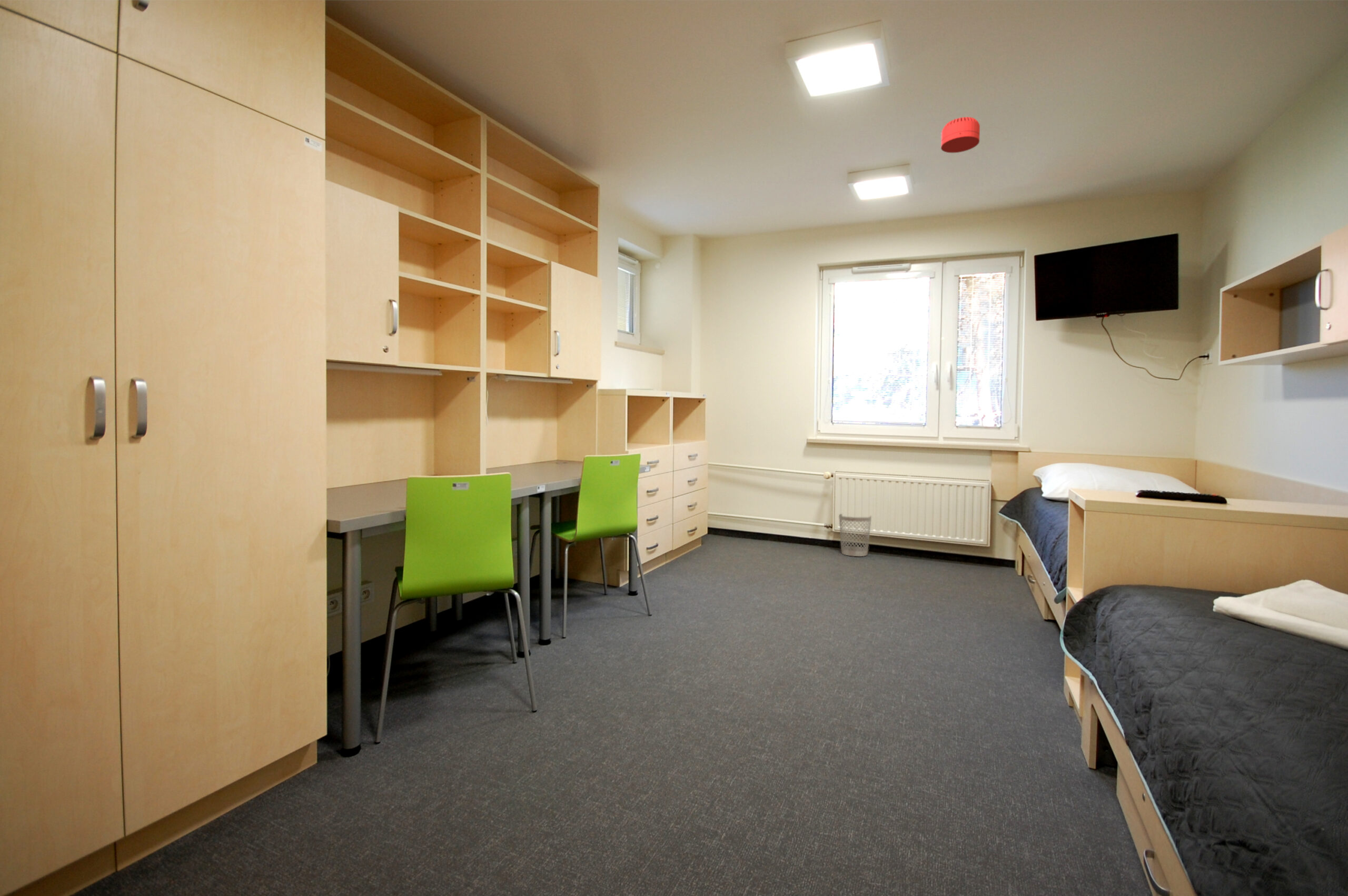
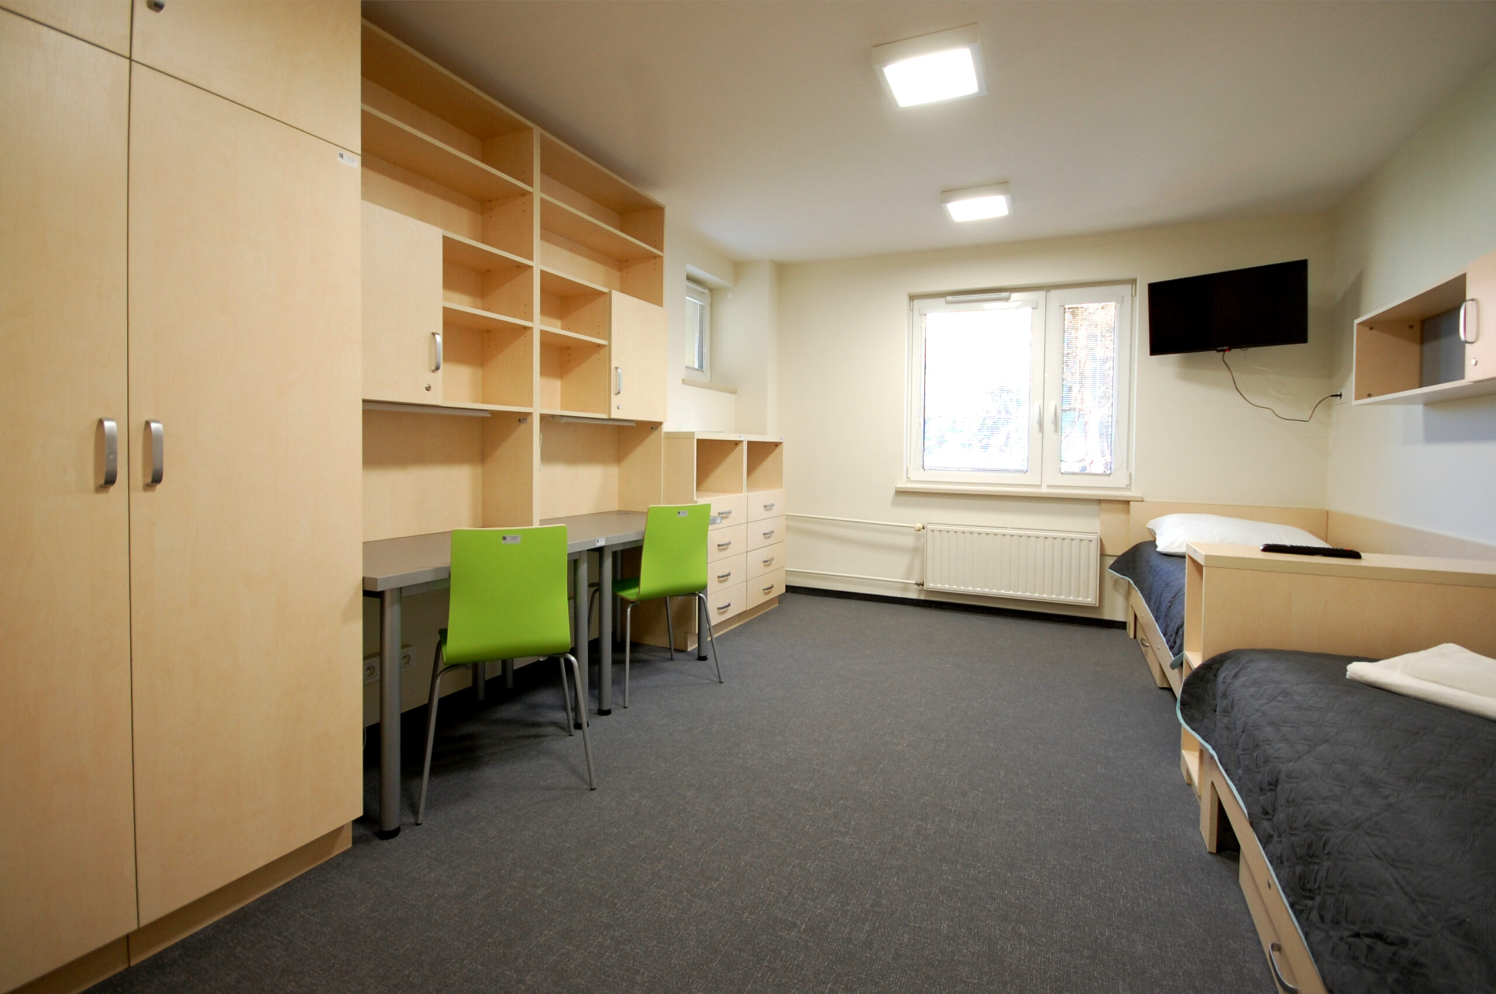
- smoke detector (960, 134)
- wastebasket (855, 534)
